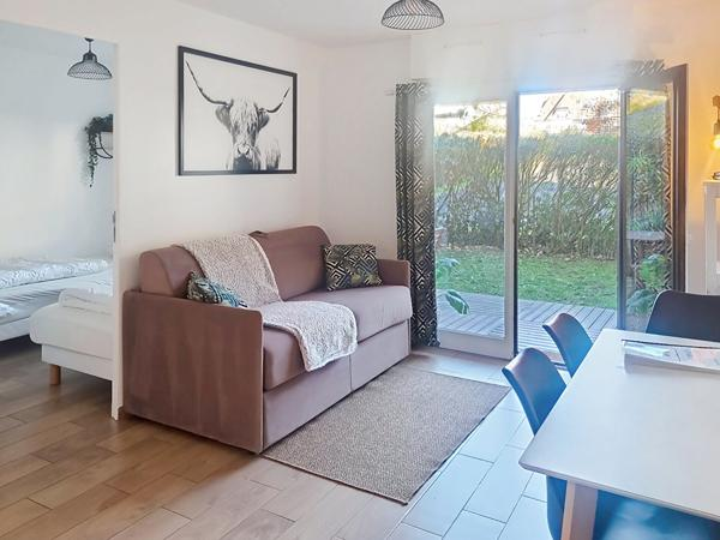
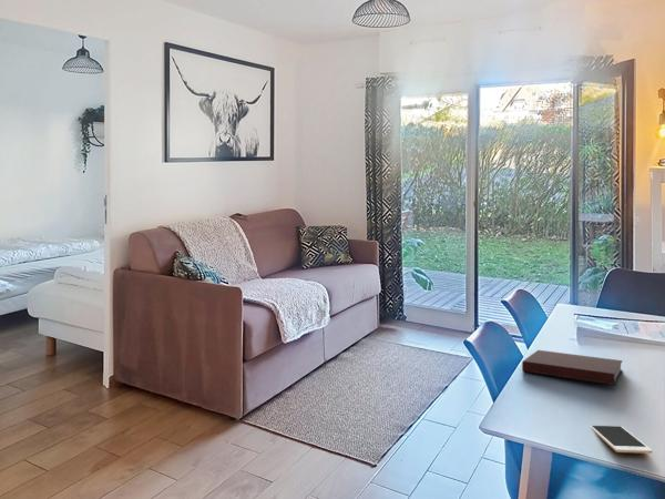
+ notebook (572, 366)
+ cell phone (617, 437)
